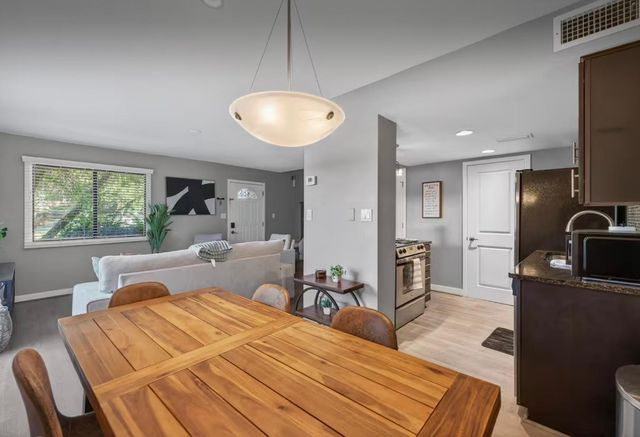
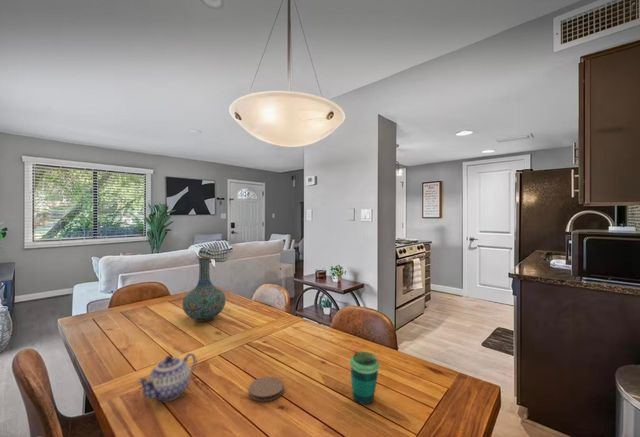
+ vase (204, 288)
+ coaster (266, 388)
+ cup (364, 378)
+ teapot (169, 374)
